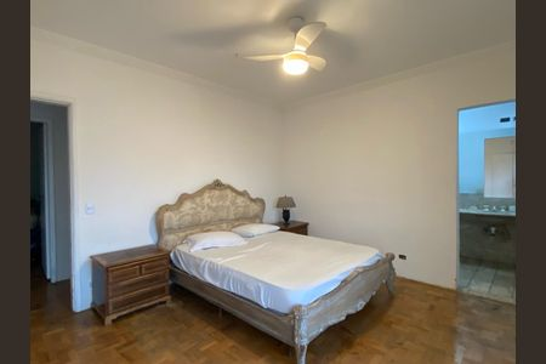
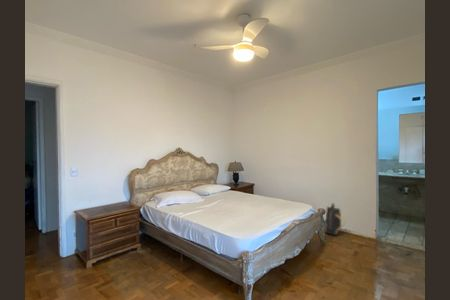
+ backpack (334, 219)
